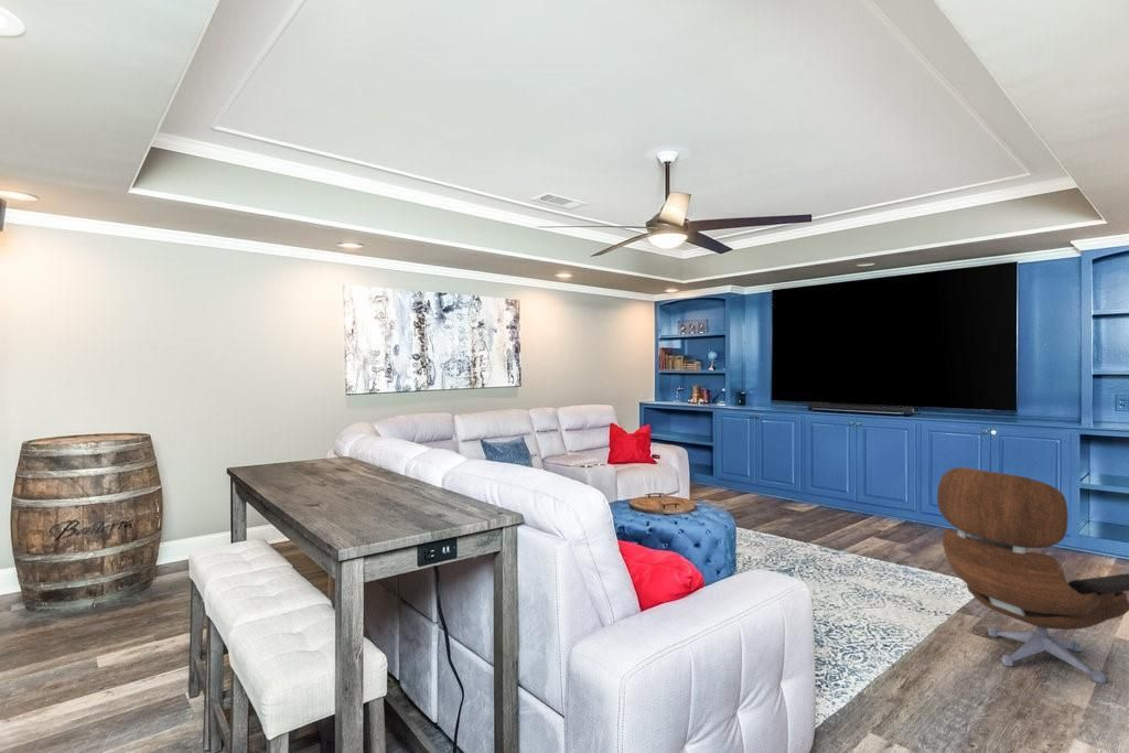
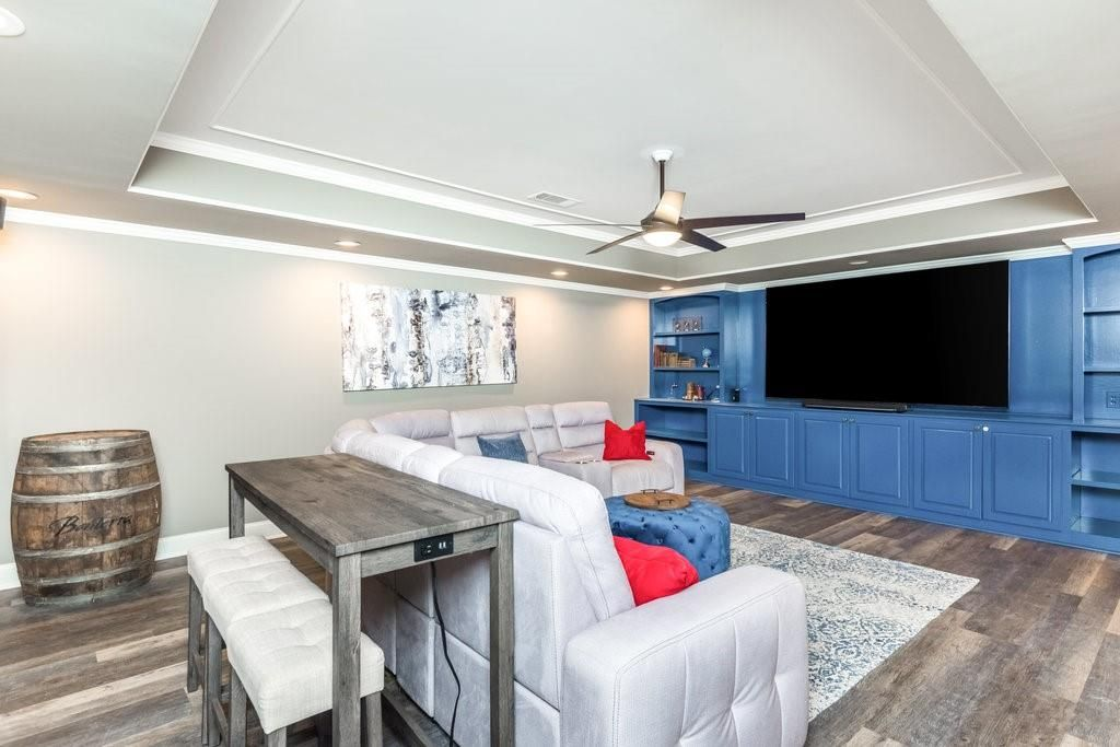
- lounge chair (1030, 563)
